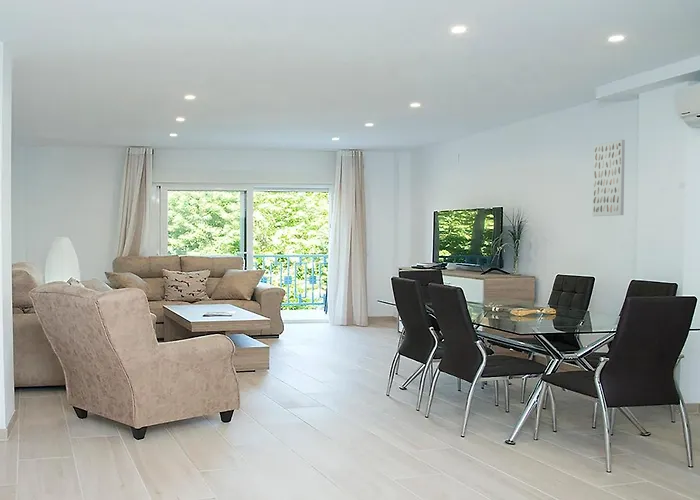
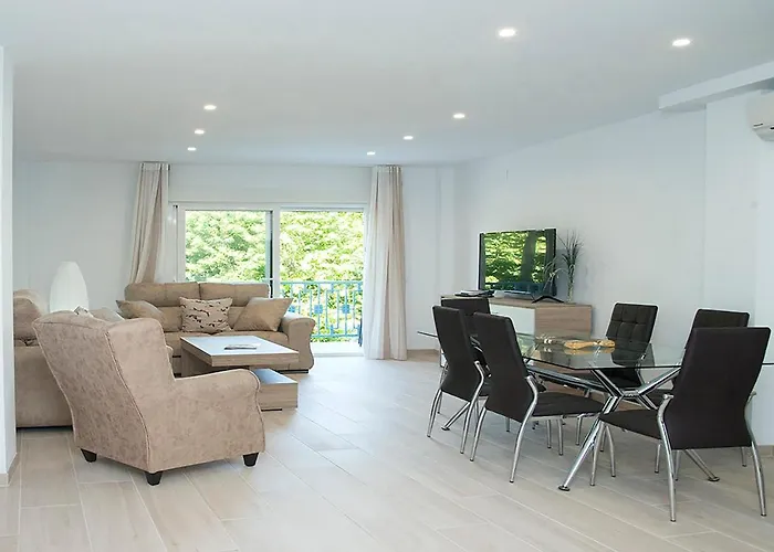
- wall art (608, 179)
